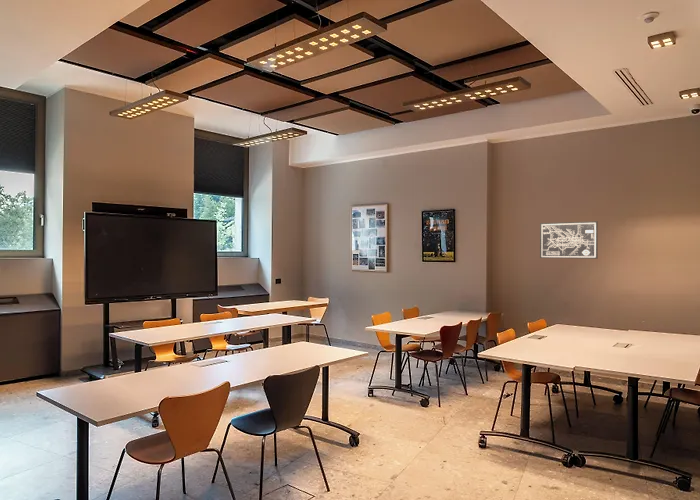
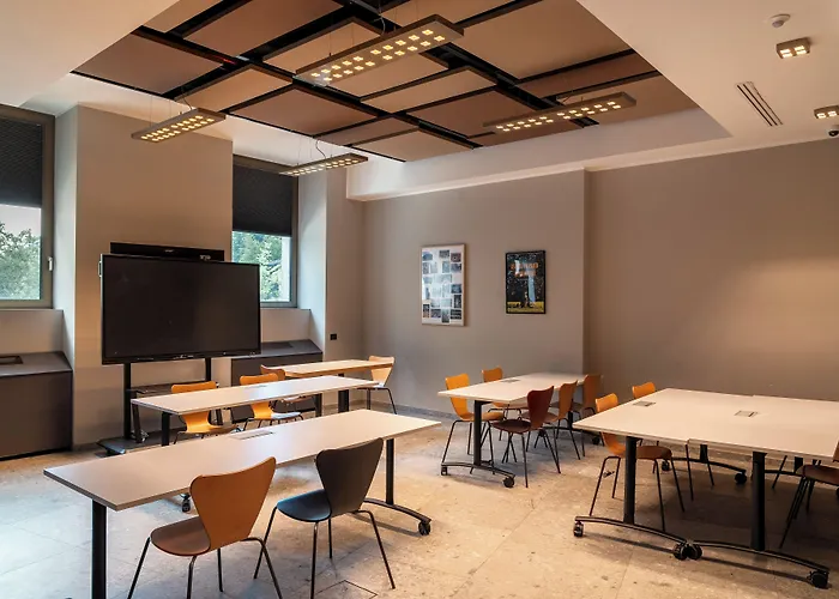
- wall art (567, 240)
